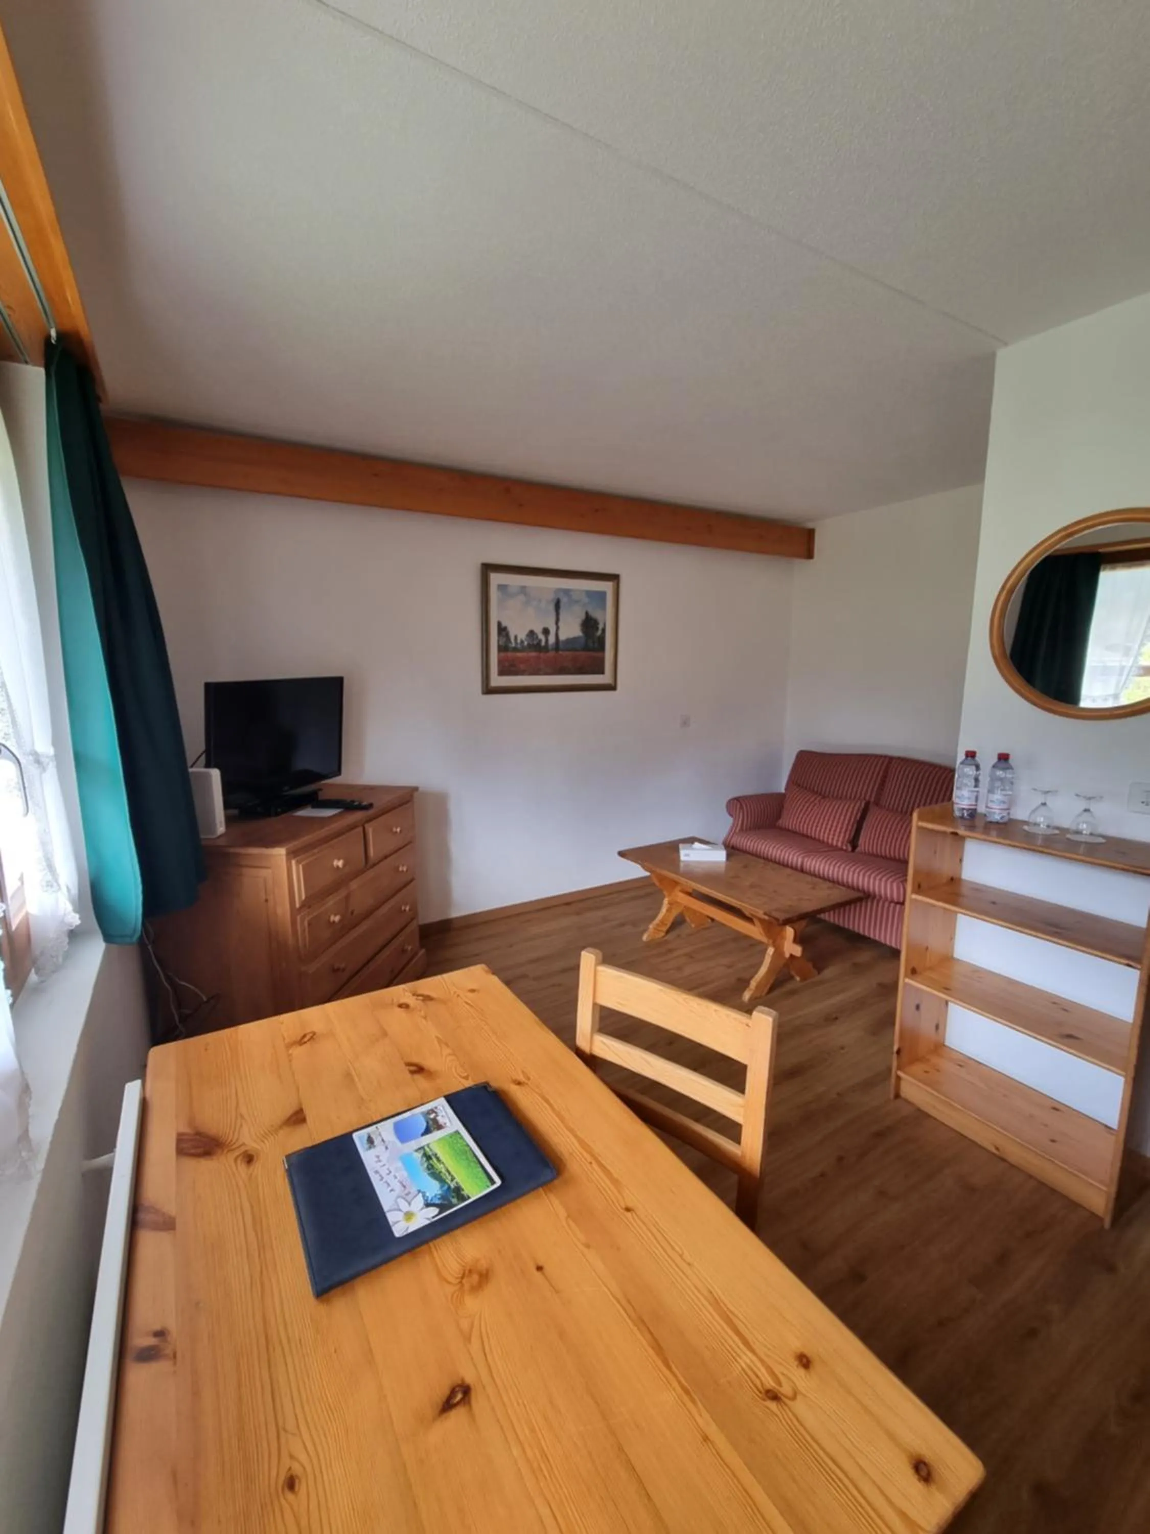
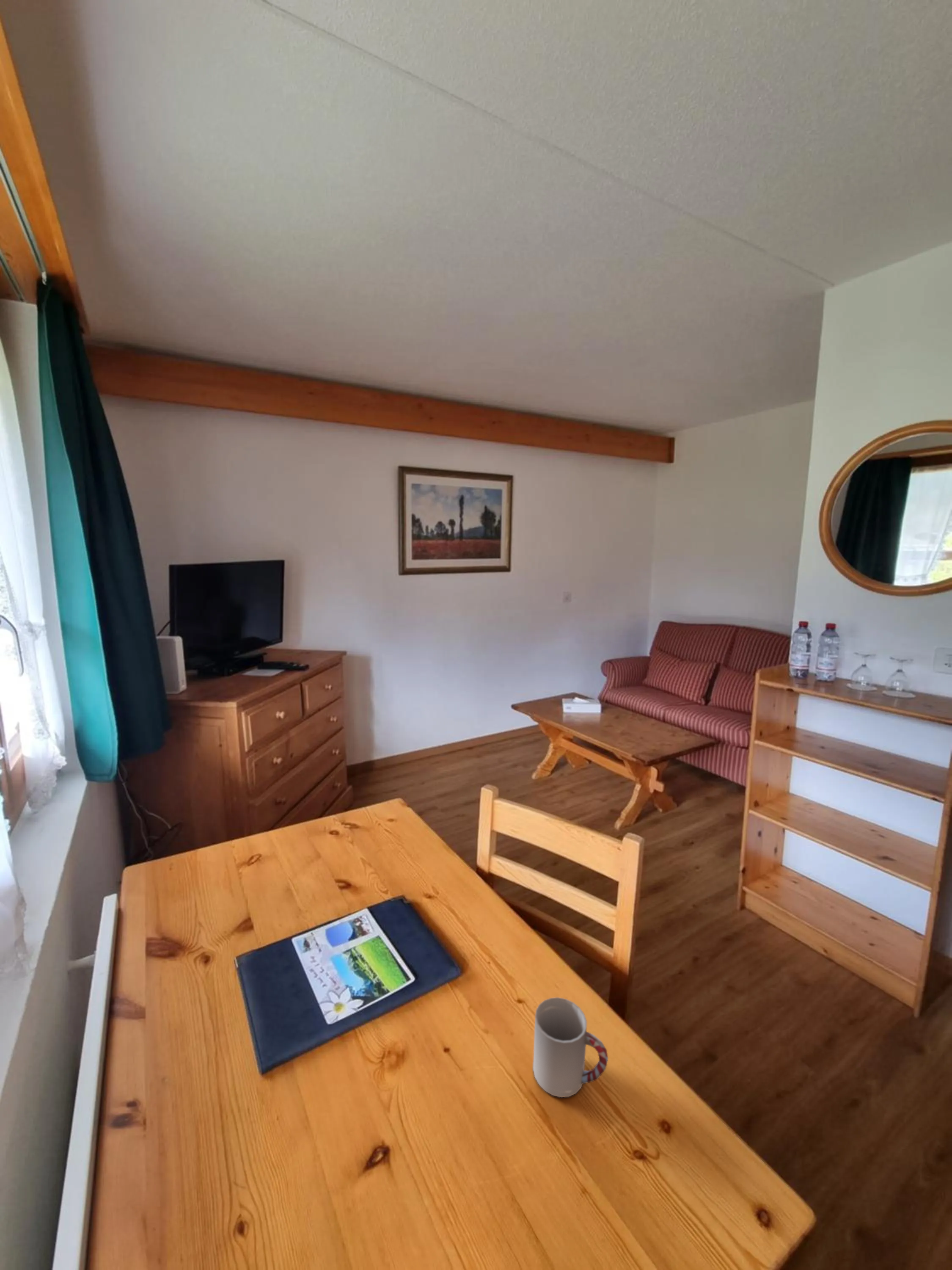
+ cup (570, 1050)
